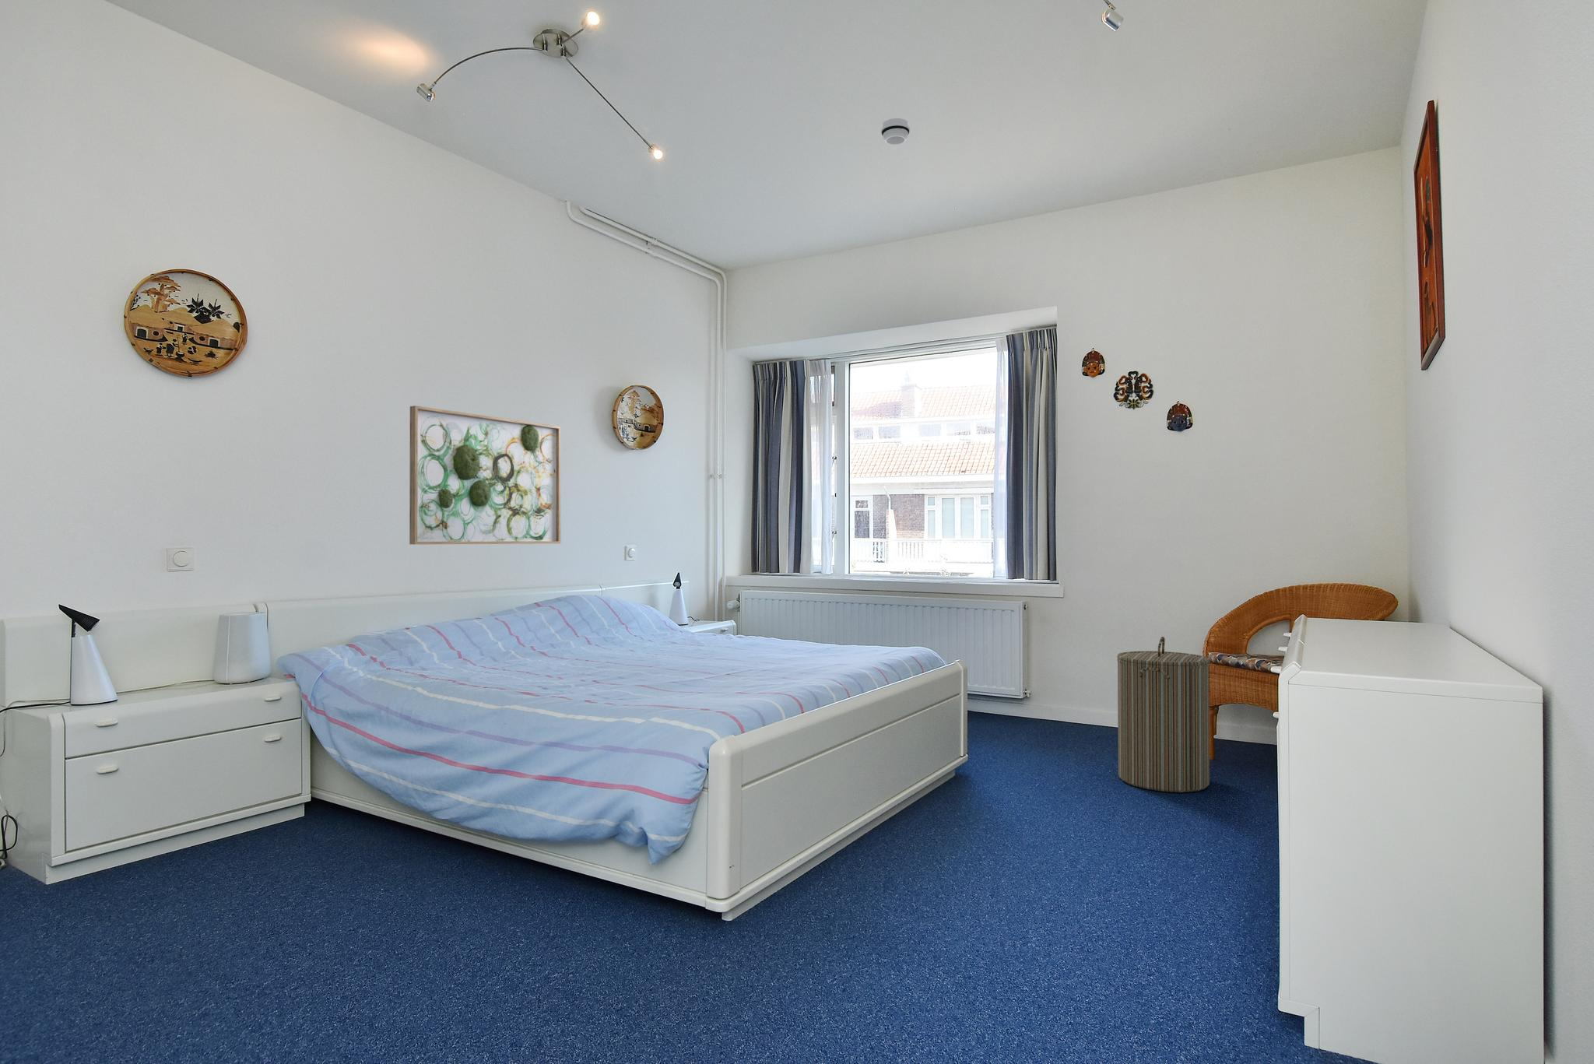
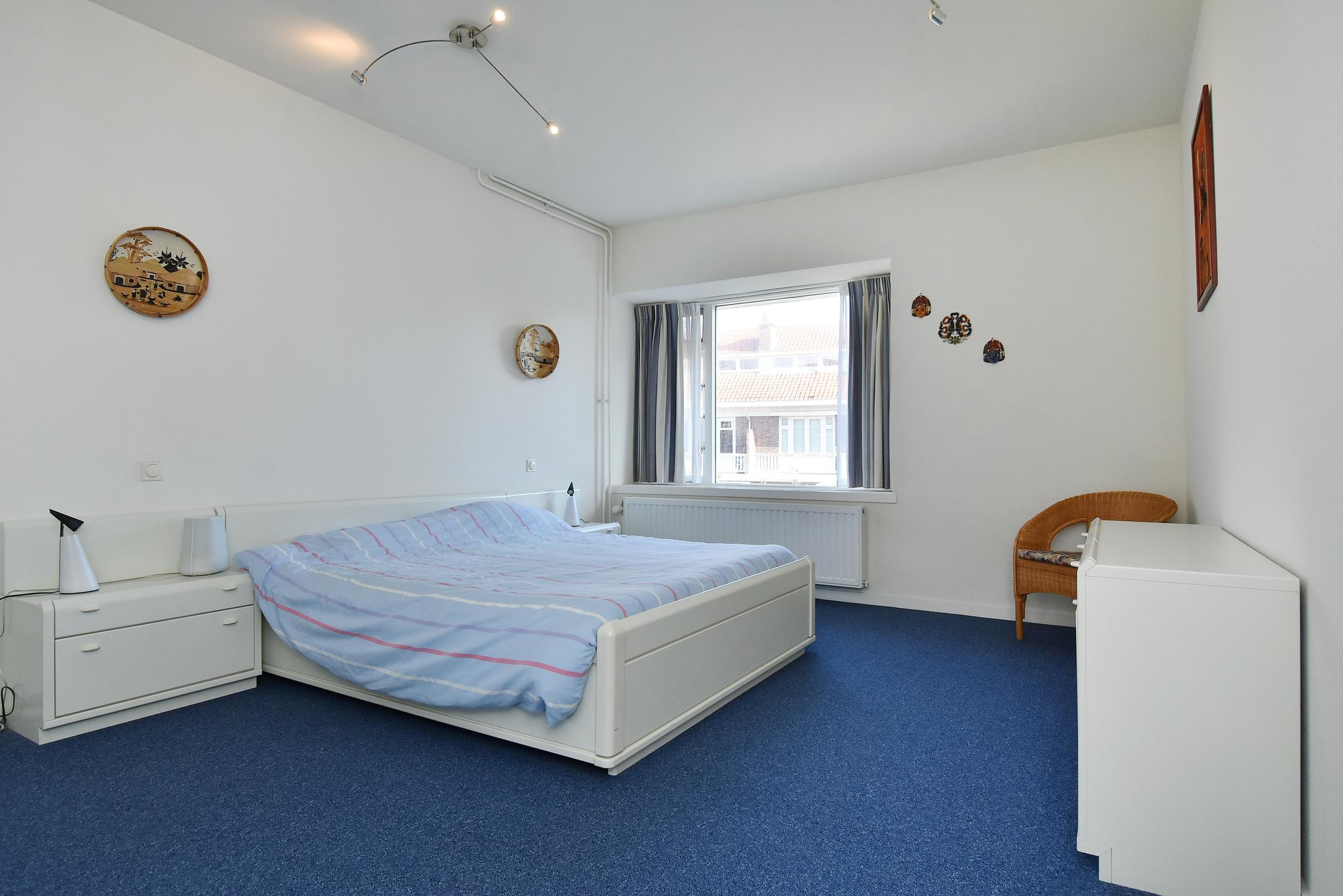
- smoke detector (895, 132)
- wall art (493, 480)
- laundry hamper (1163, 708)
